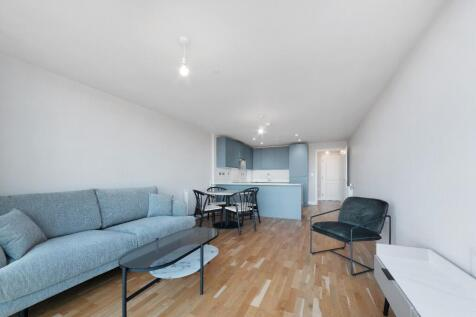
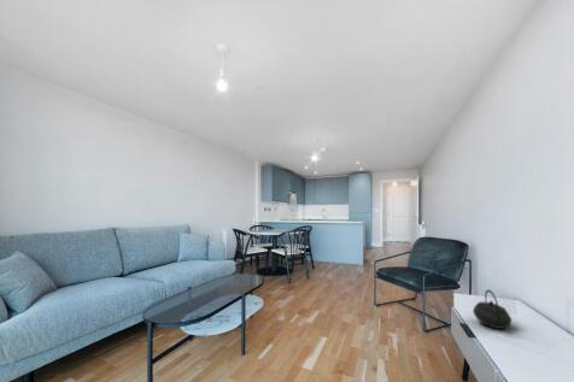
+ kettle (492, 307)
